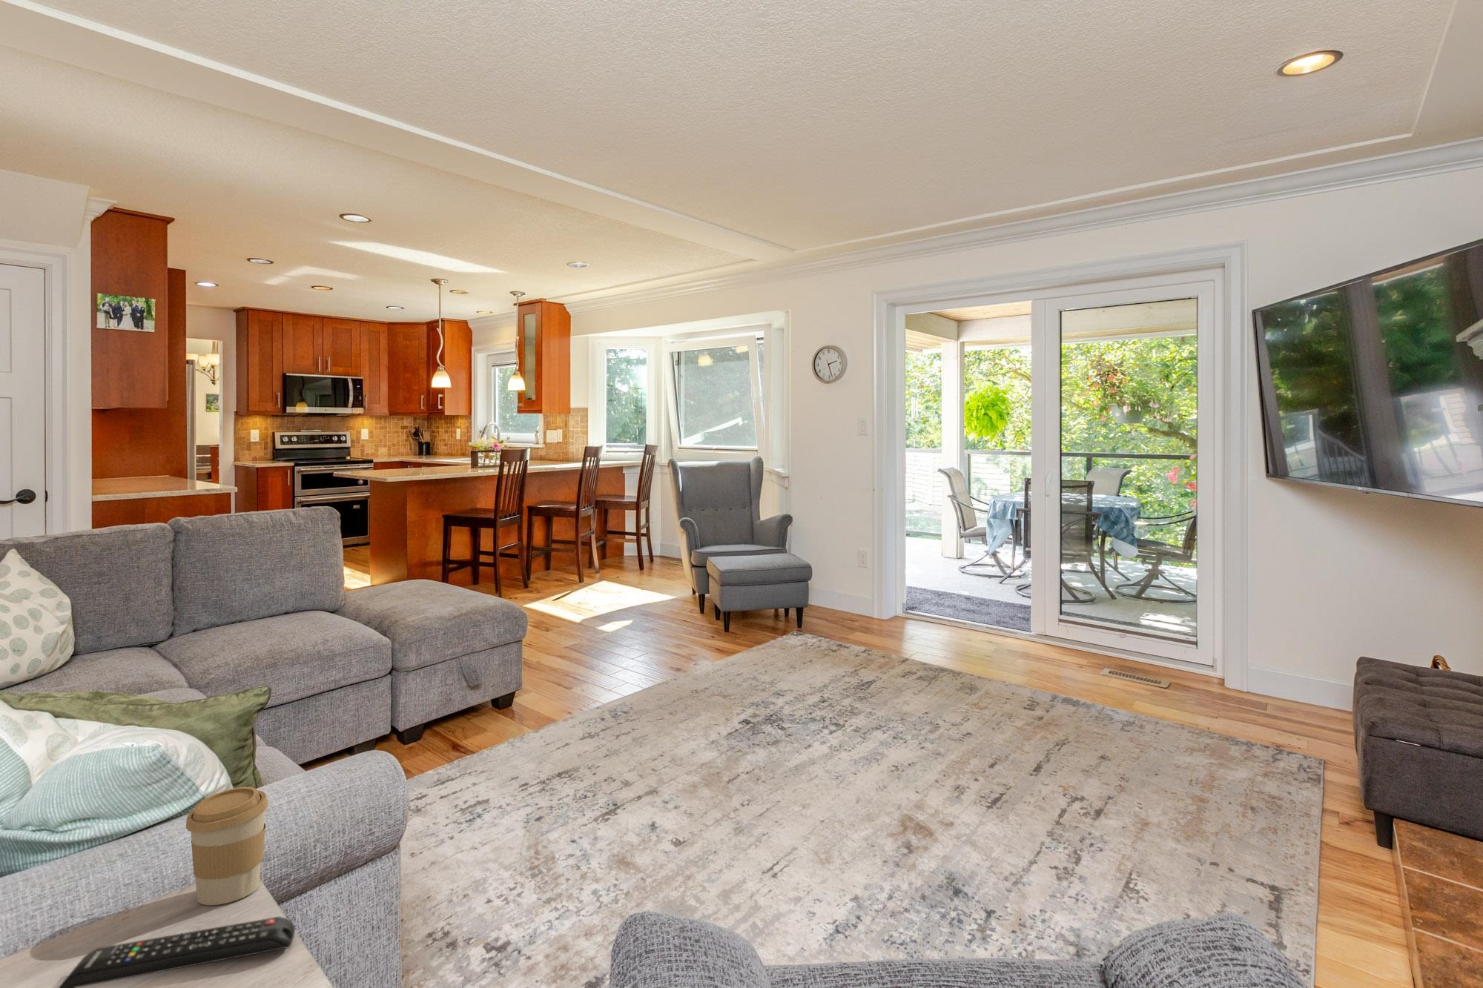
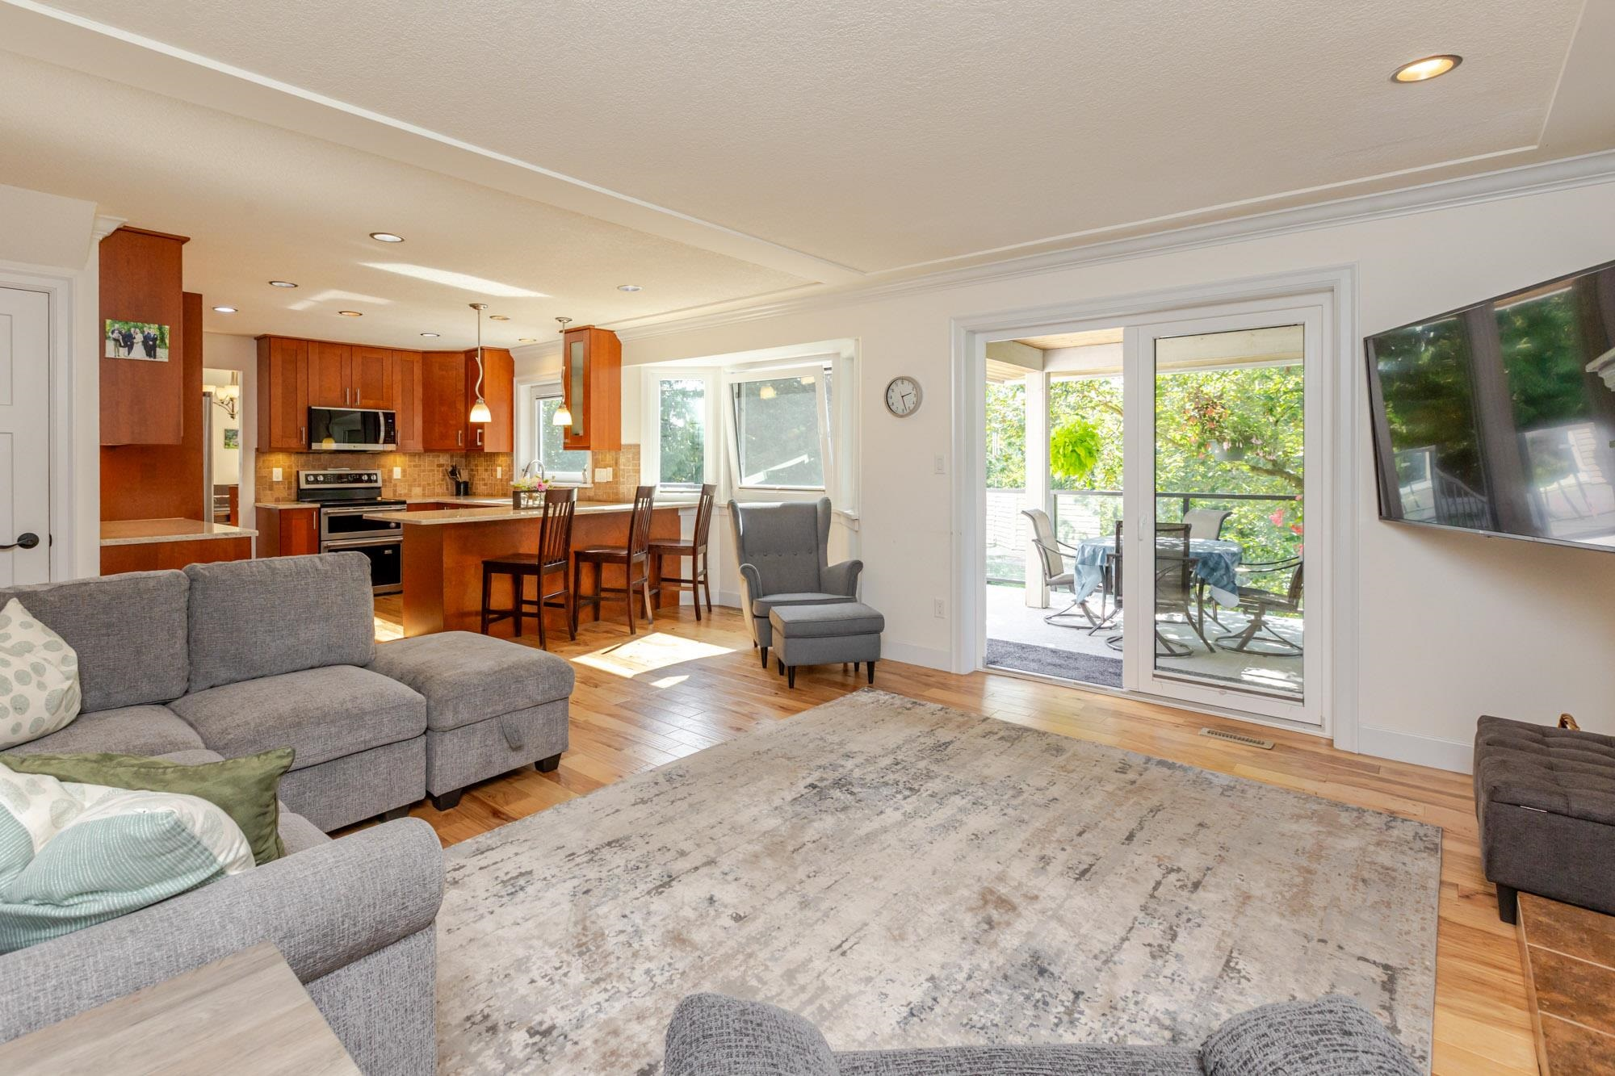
- coffee cup (228, 844)
- remote control (184, 952)
